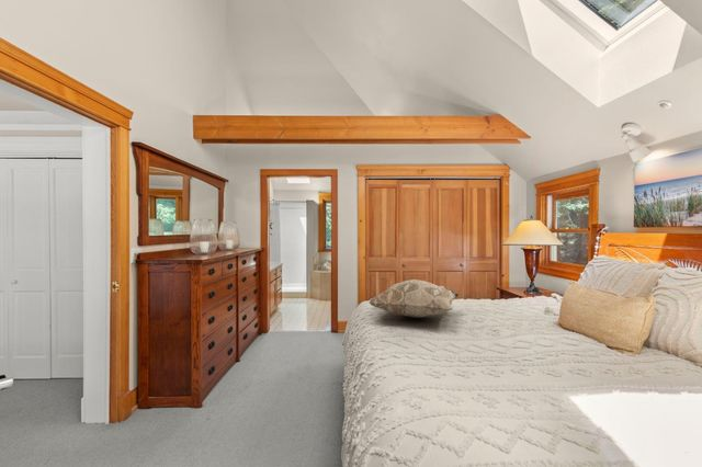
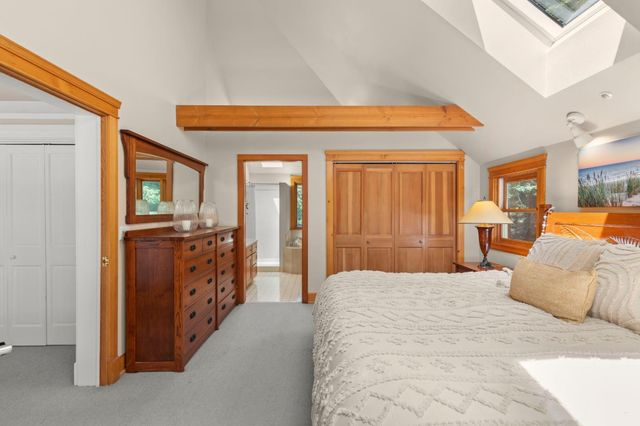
- decorative pillow (416, 298)
